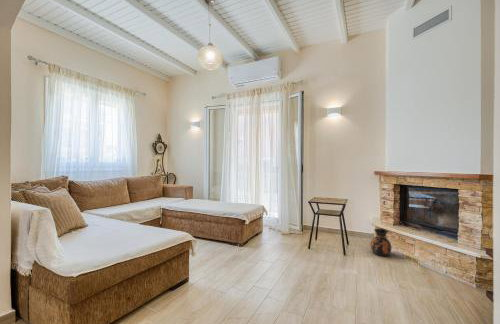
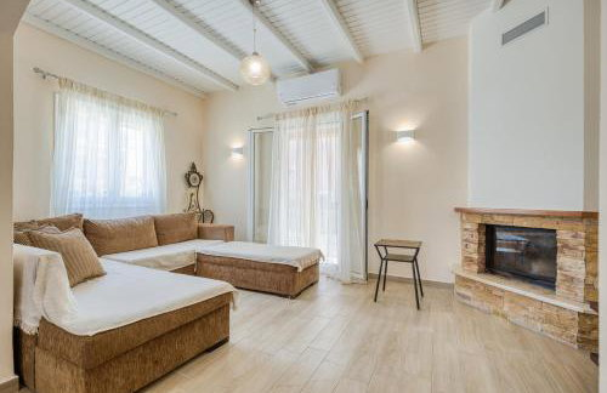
- ceramic jug (380, 241)
